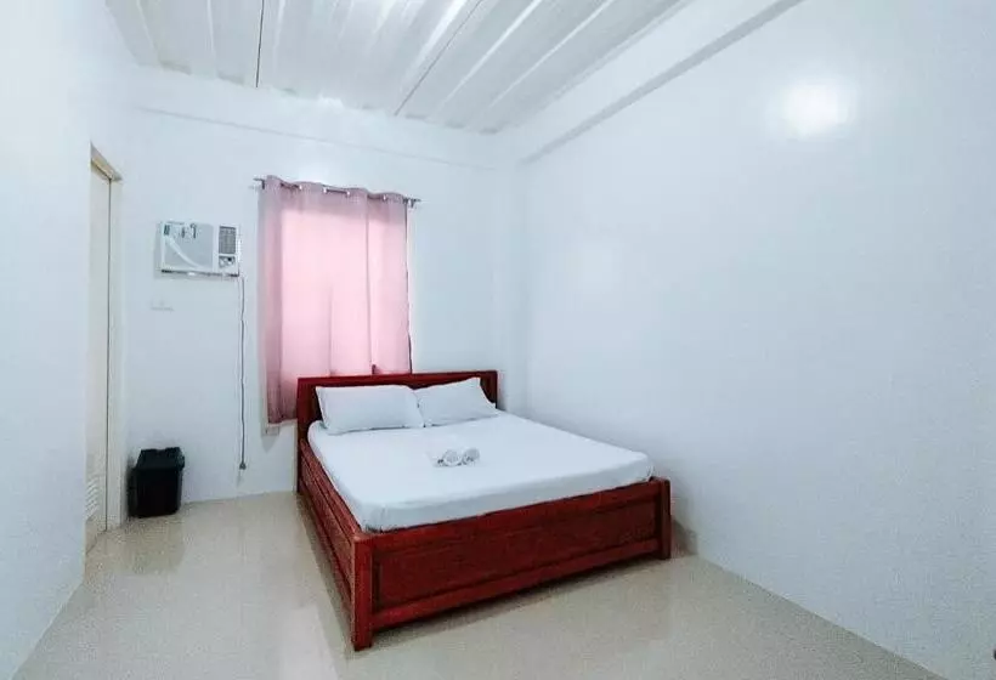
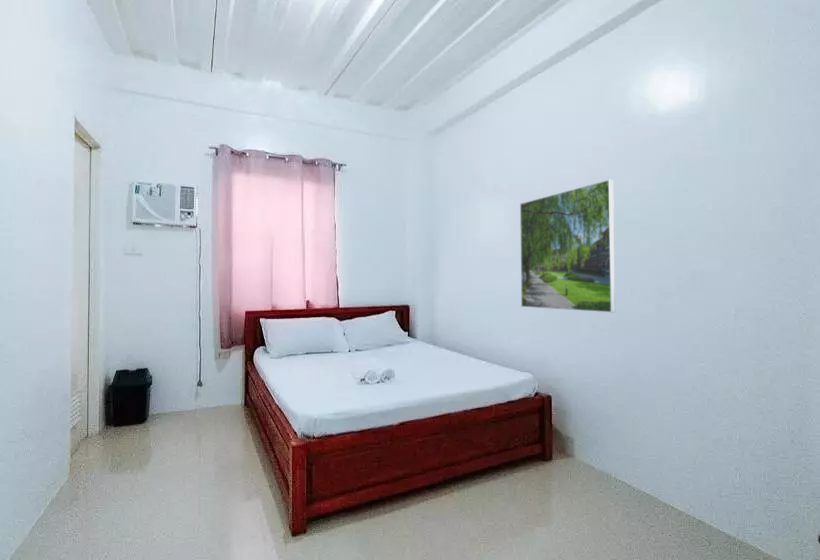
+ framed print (561, 251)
